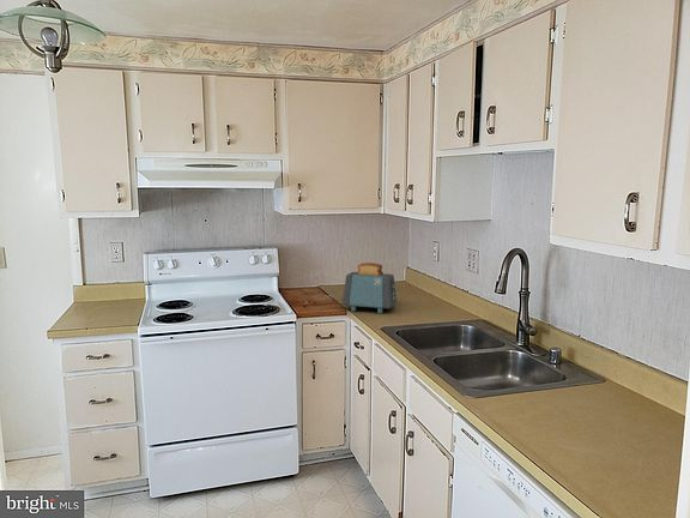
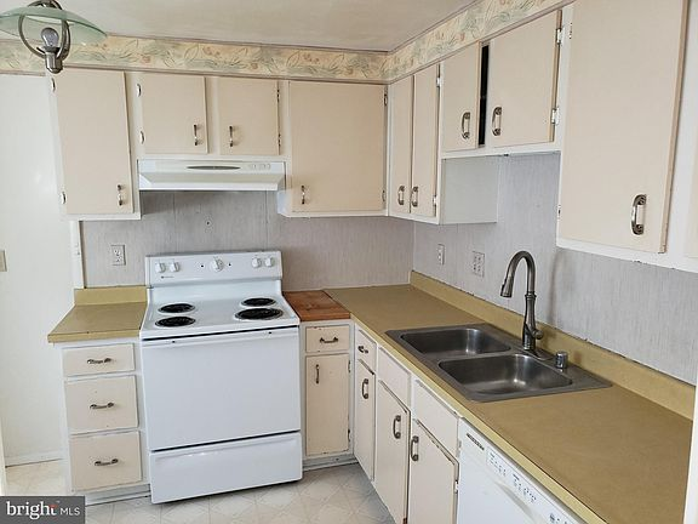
- toaster (369, 287)
